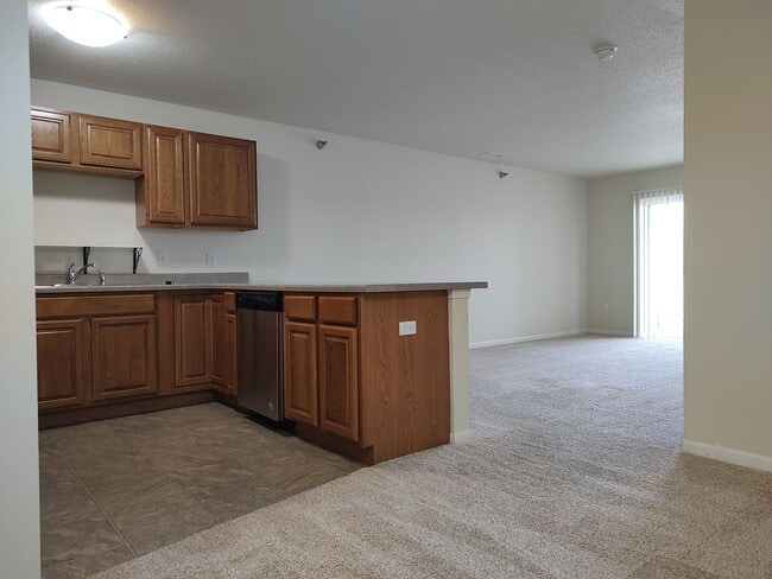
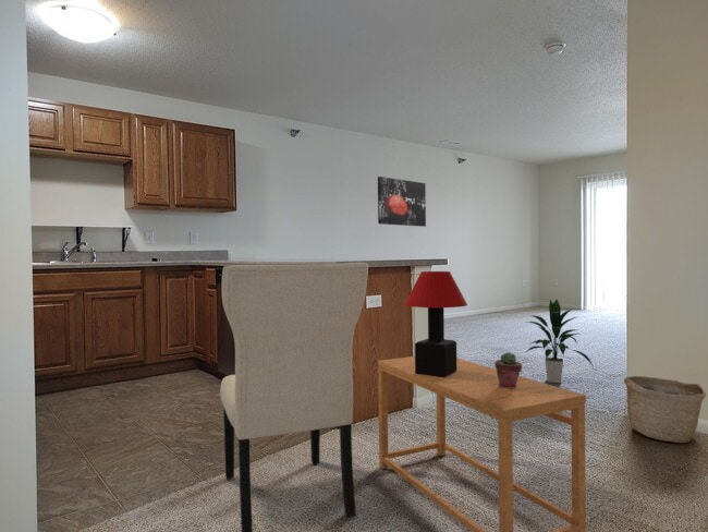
+ potted succulent (508, 368)
+ indoor plant (556, 340)
+ side table (457, 450)
+ table lamp (436, 322)
+ wall art (402, 202)
+ basket (662, 406)
+ chair (284, 380)
